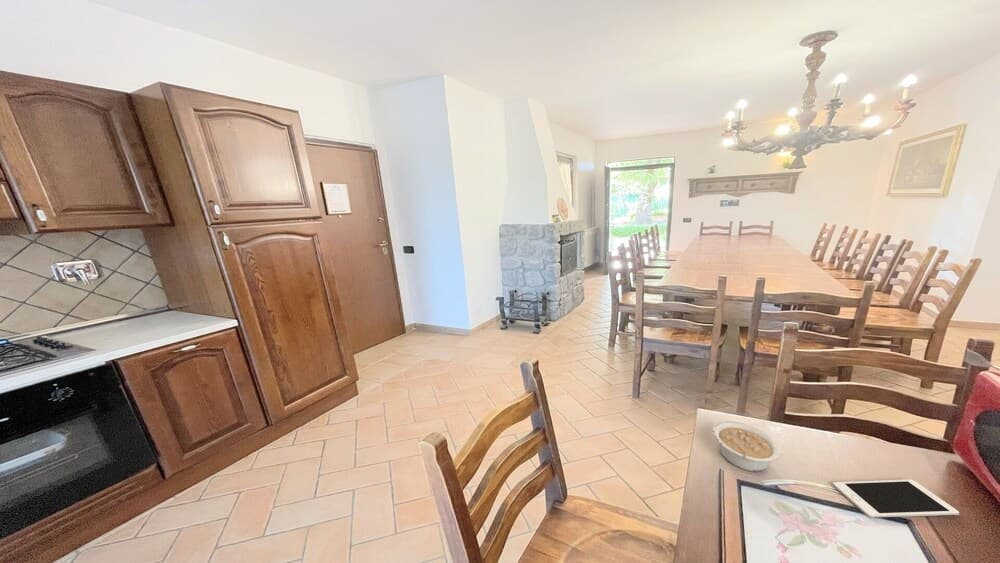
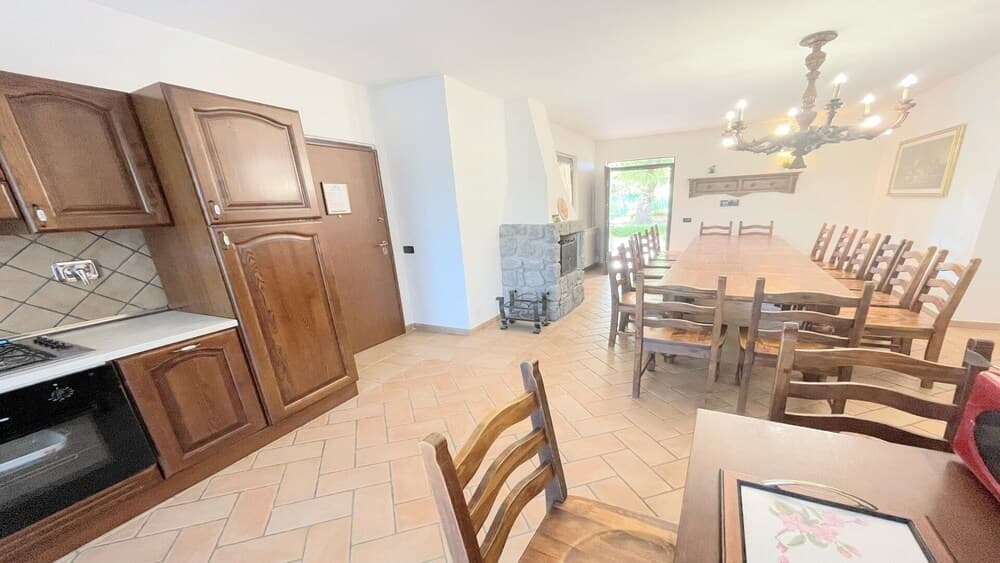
- legume (745, 447)
- cell phone (892, 497)
